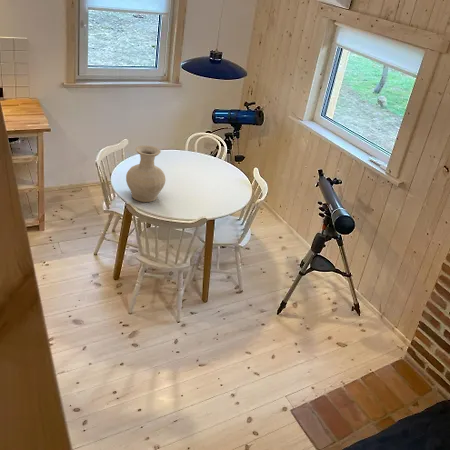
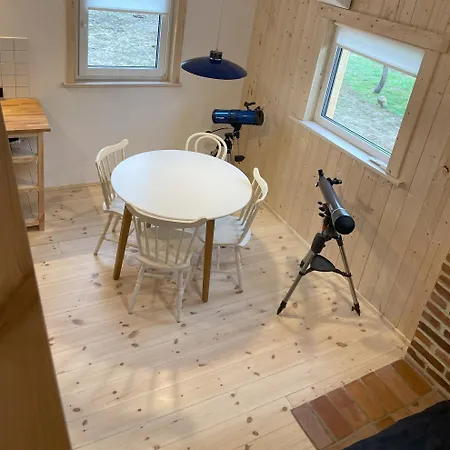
- vase (146, 173)
